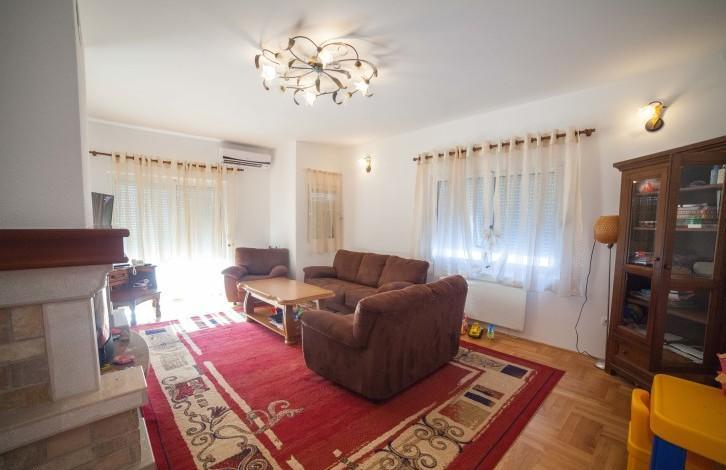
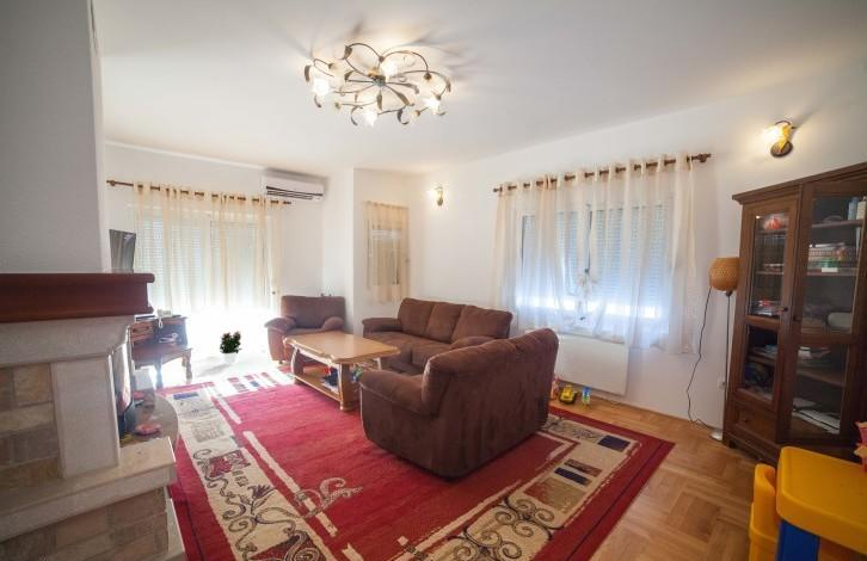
+ potted flower (230, 346)
